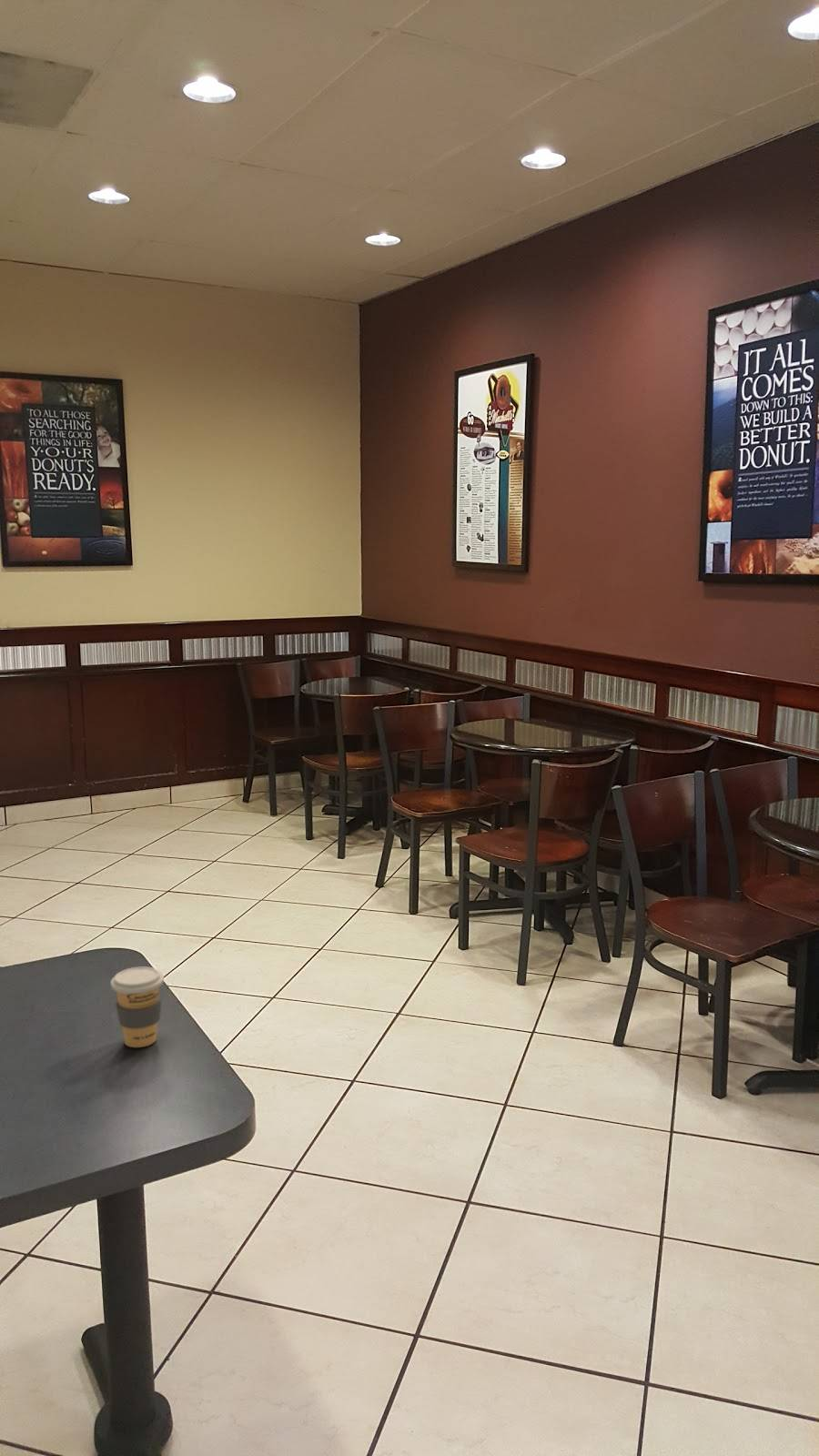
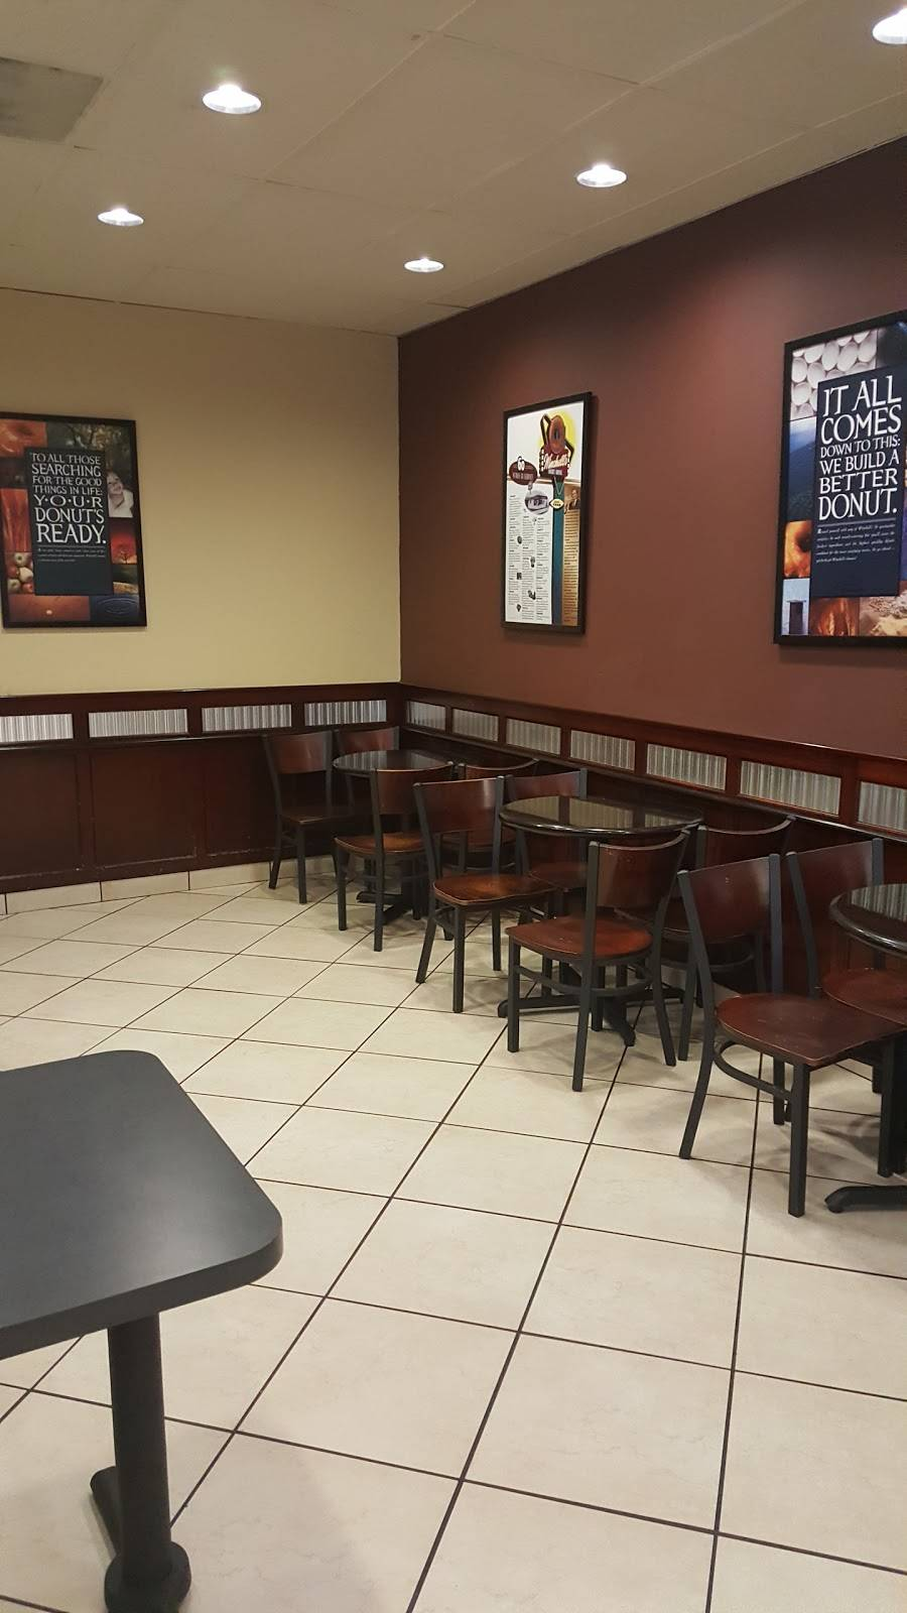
- coffee cup (138, 1007)
